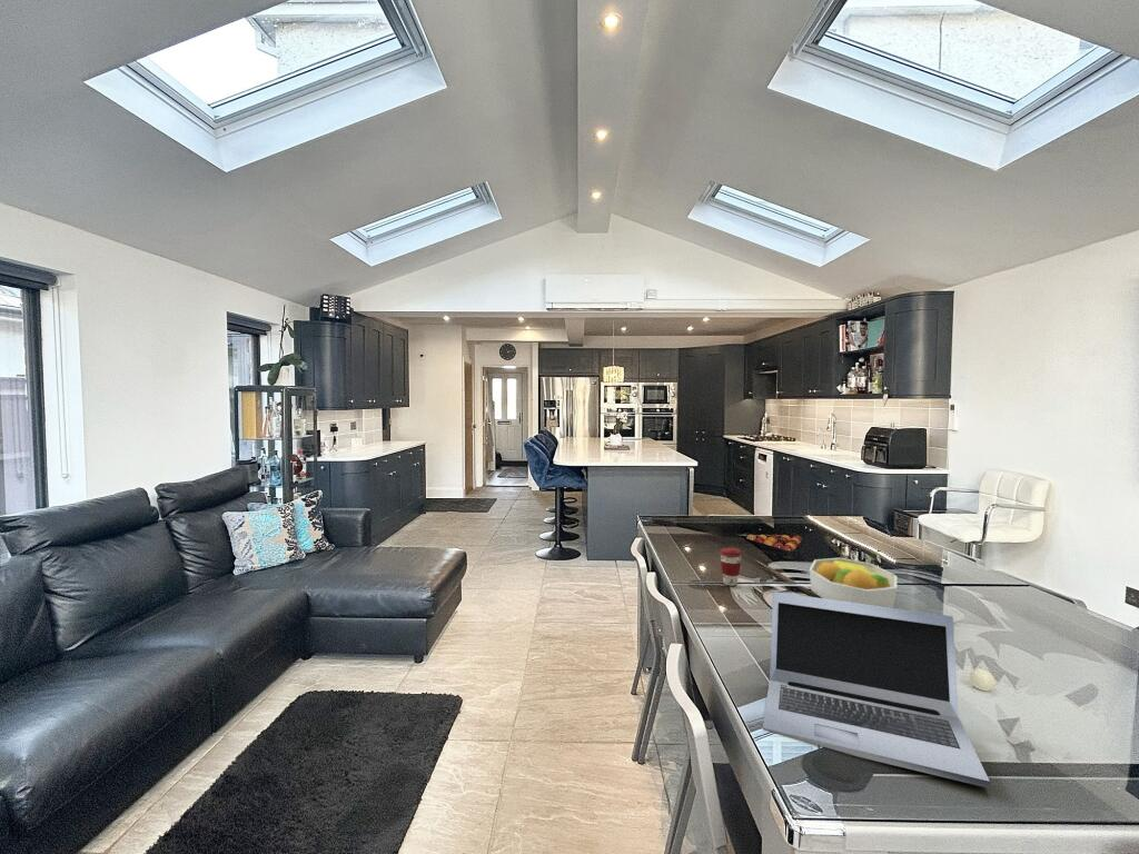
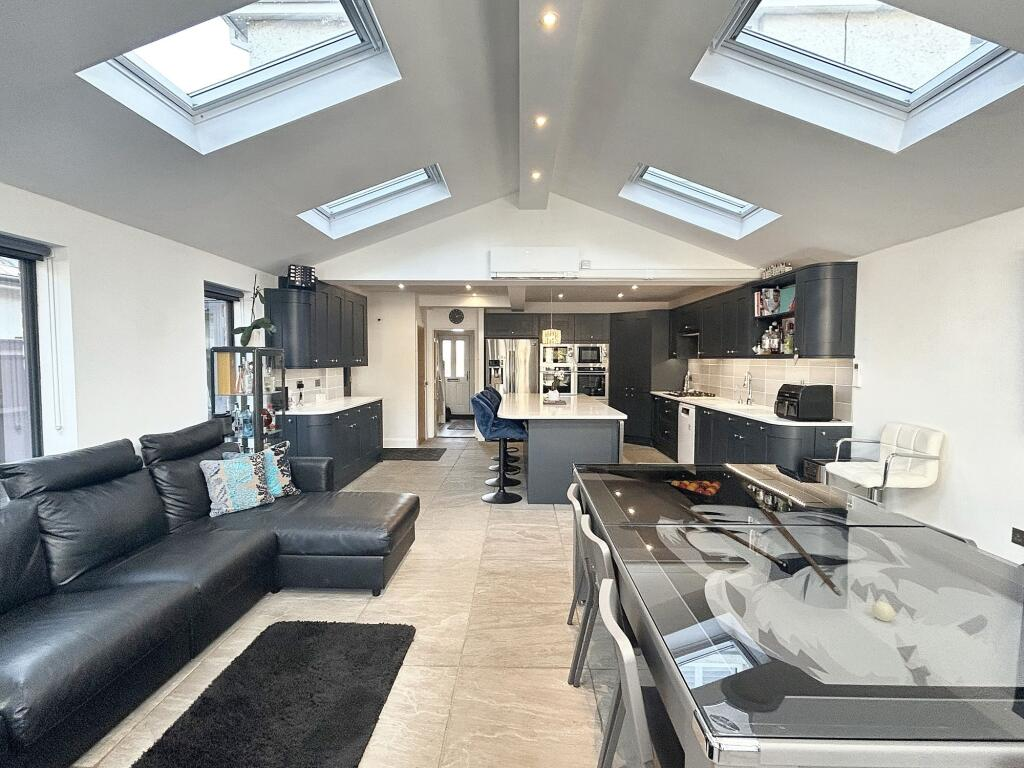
- laptop (861, 673)
- fruit bowl (852, 579)
- coffee cup (730, 566)
